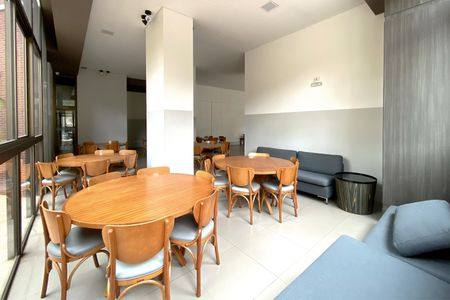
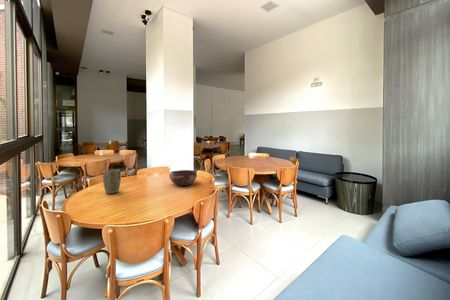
+ decorative bowl (183, 177)
+ plant pot (112, 181)
